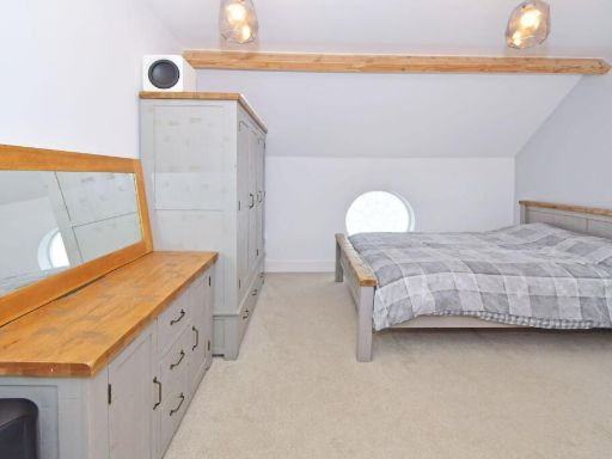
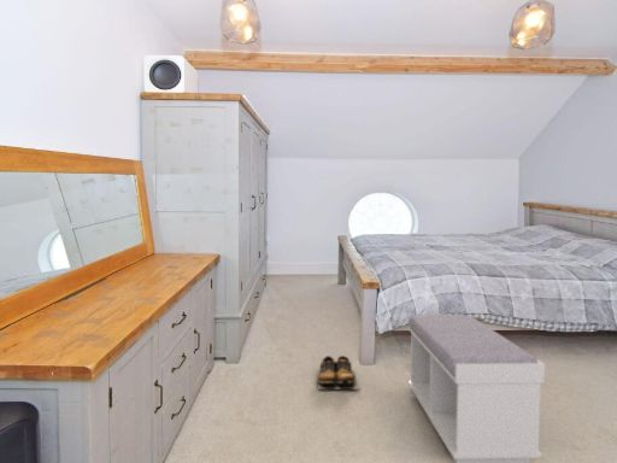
+ bench (463, 377)
+ shoes (336, 369)
